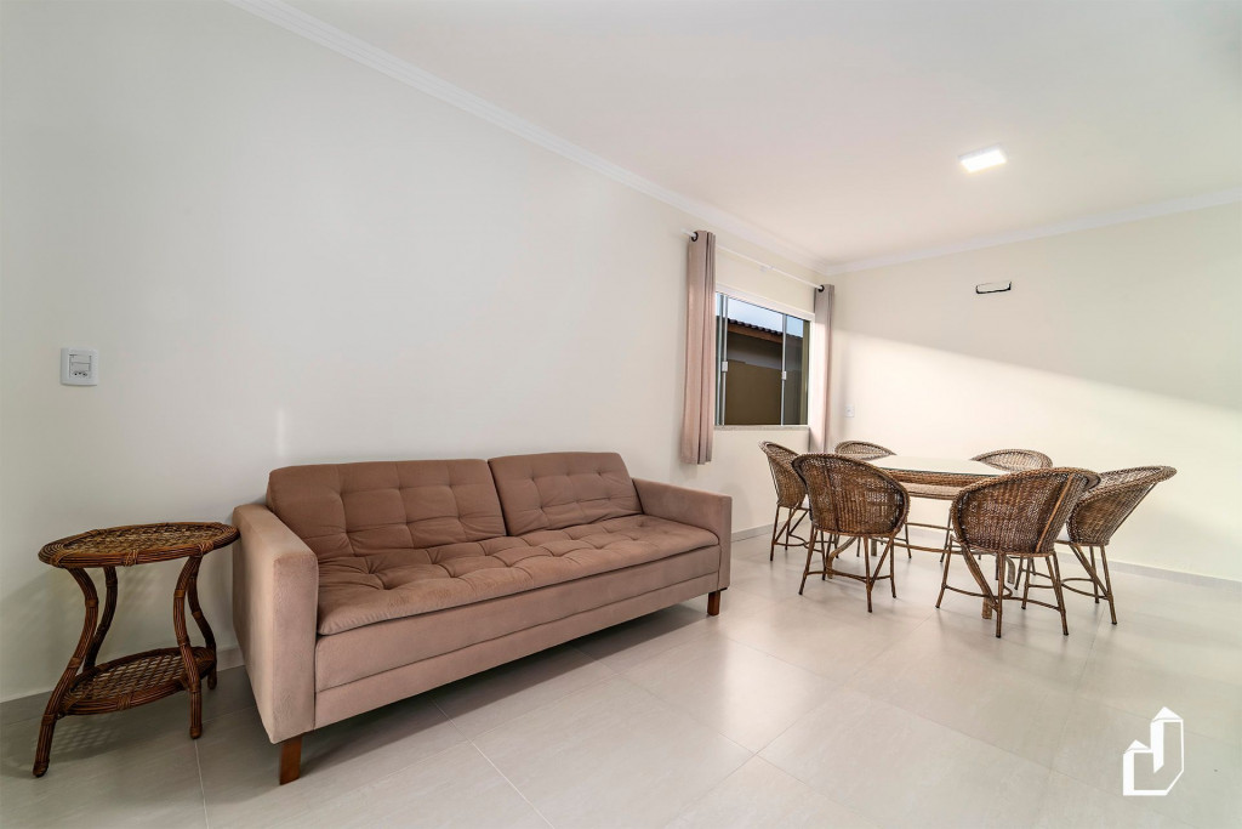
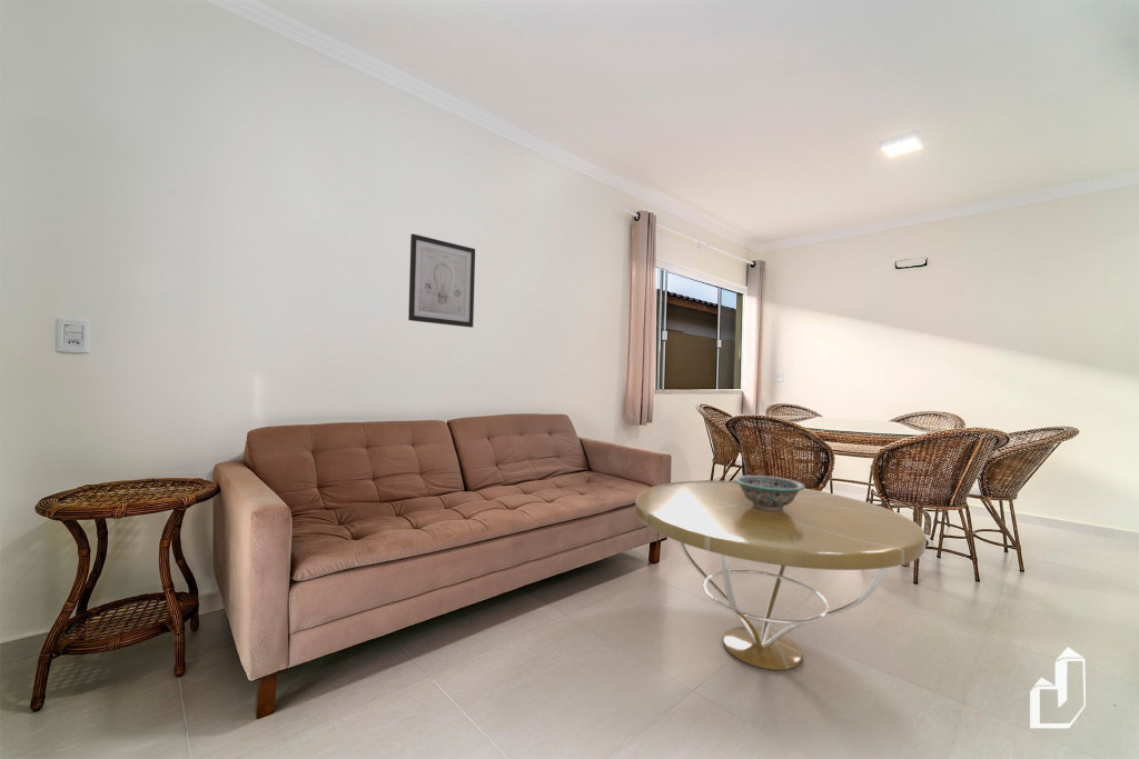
+ coffee table (765, 575)
+ wall art (443, 282)
+ decorative bowl (767, 493)
